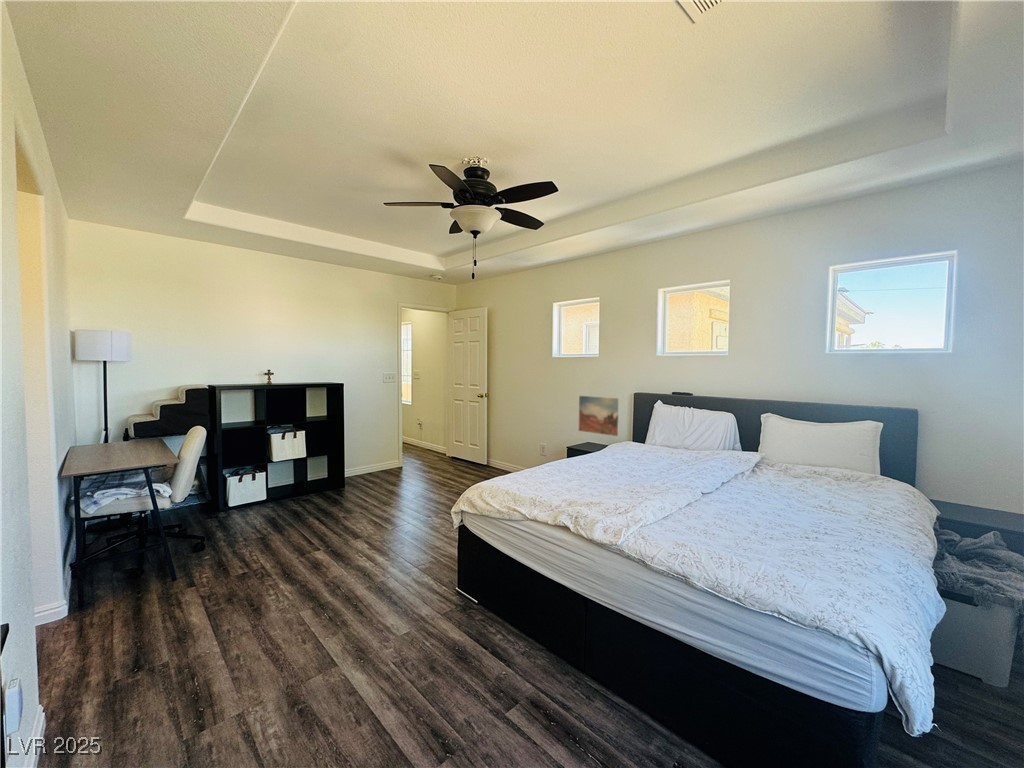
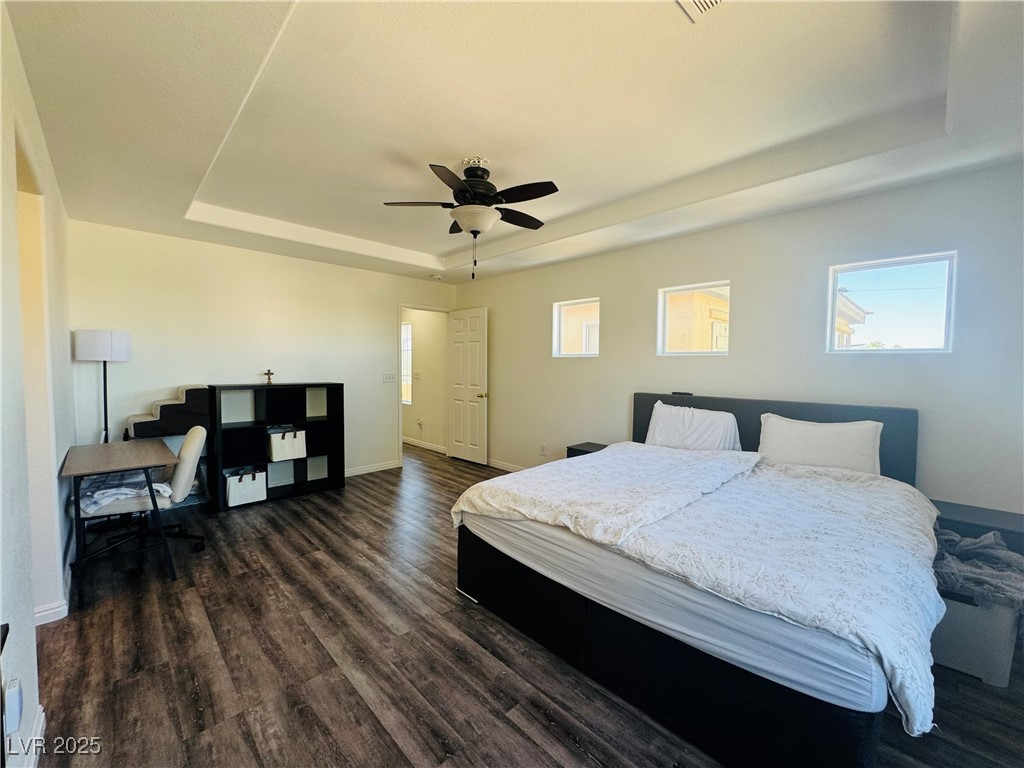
- wall art (598, 415)
